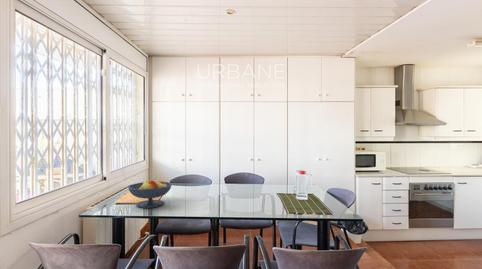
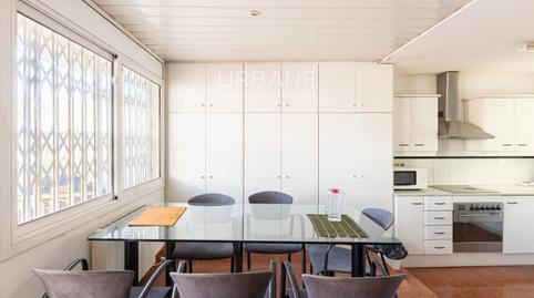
- fruit bowl (150, 191)
